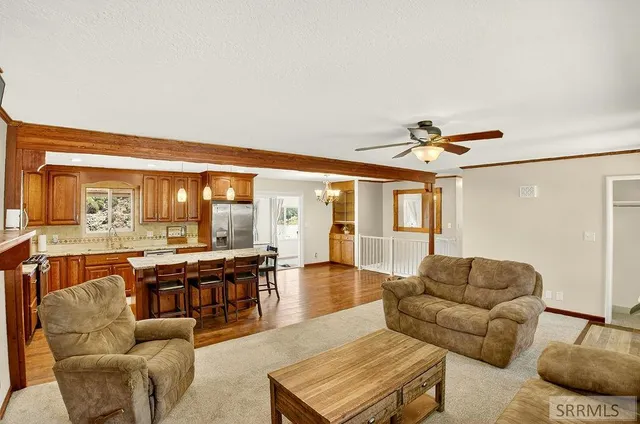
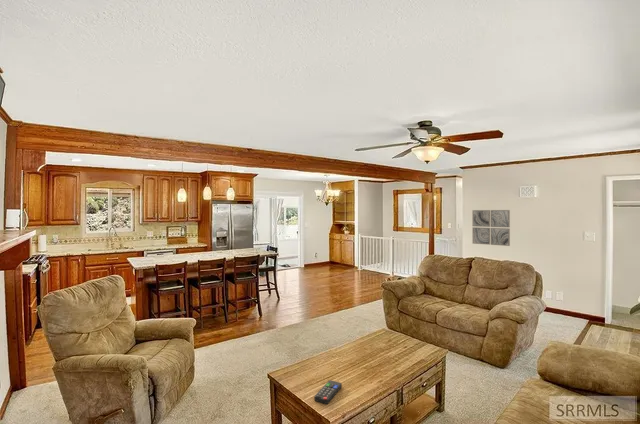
+ remote control (328, 391)
+ wall art (489, 226)
